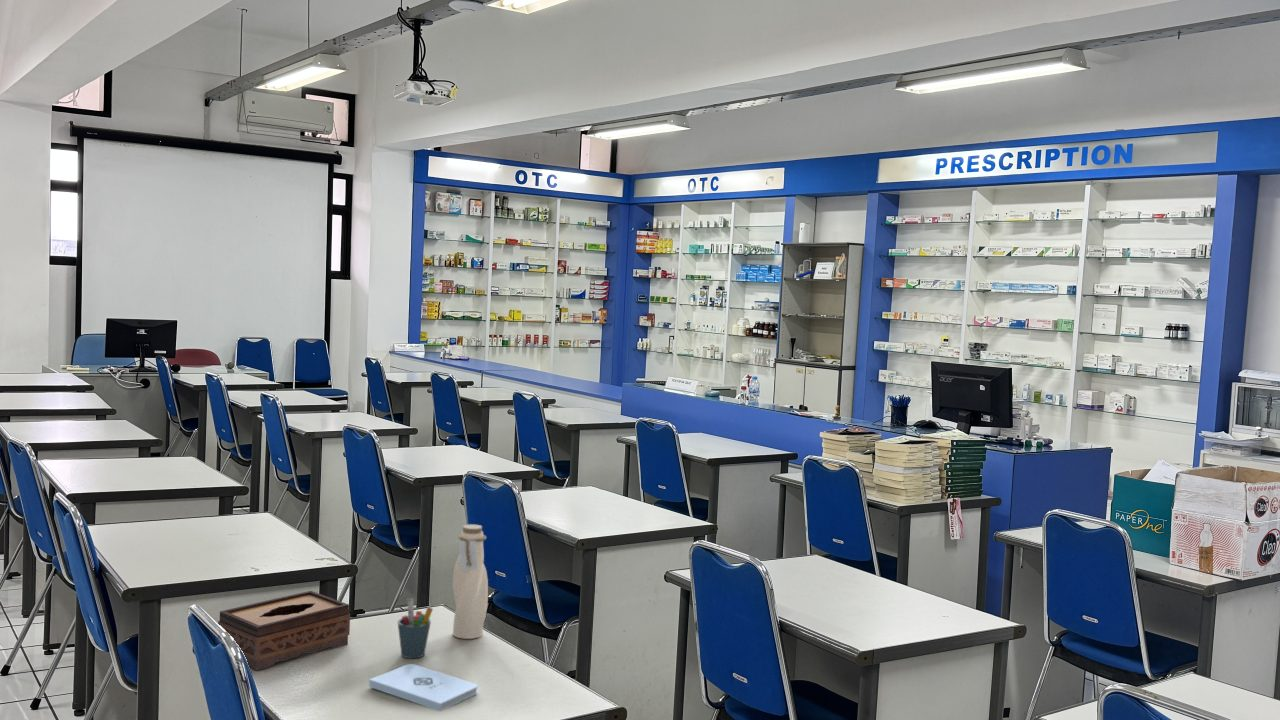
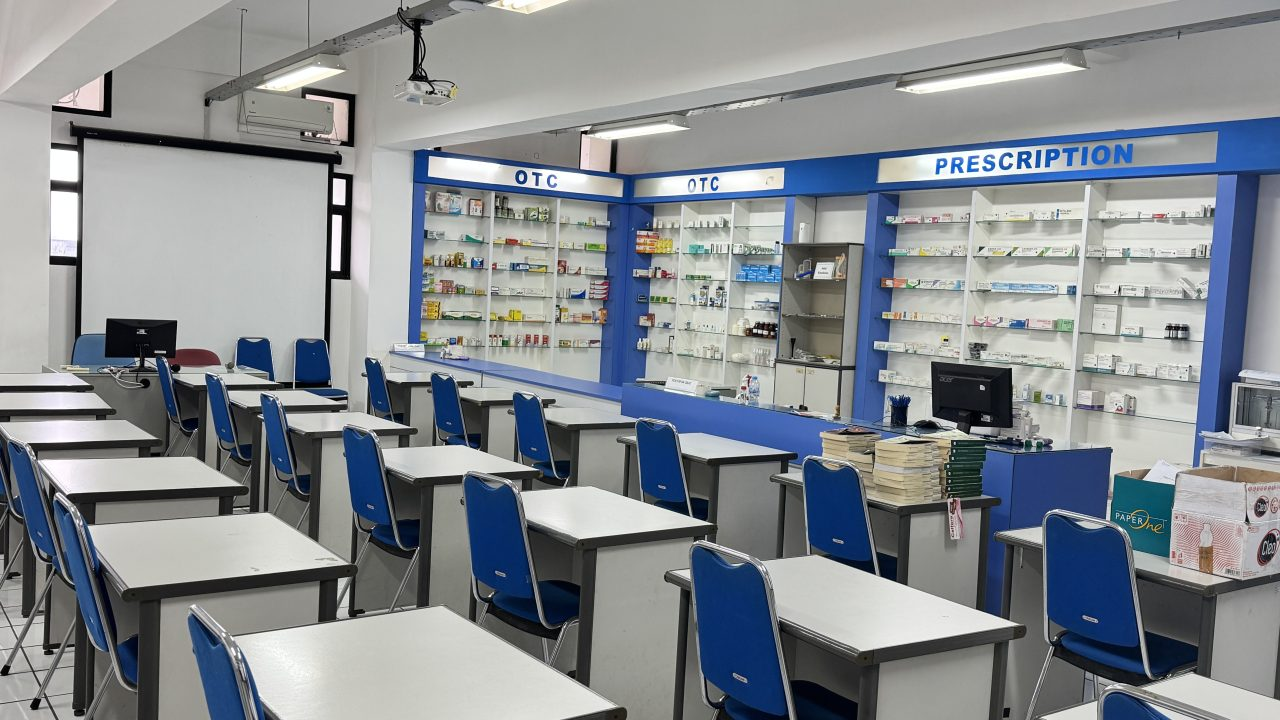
- water bottle (470, 581)
- tissue box (285, 628)
- notepad (424, 686)
- pen holder (414, 628)
